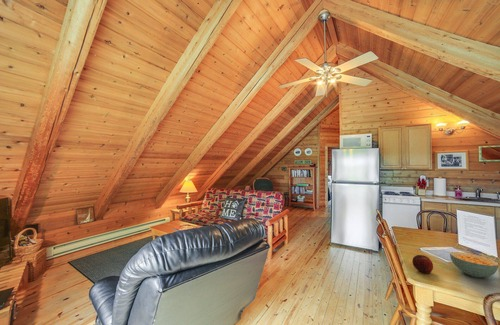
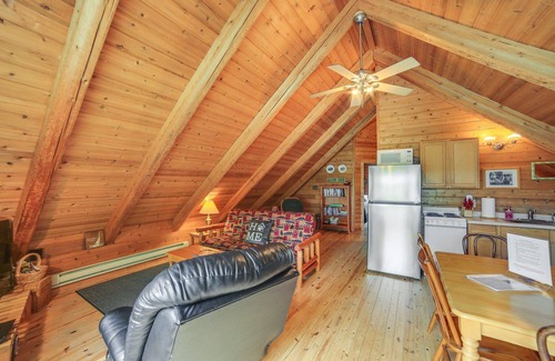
- fruit (422, 263)
- cereal bowl (473, 266)
